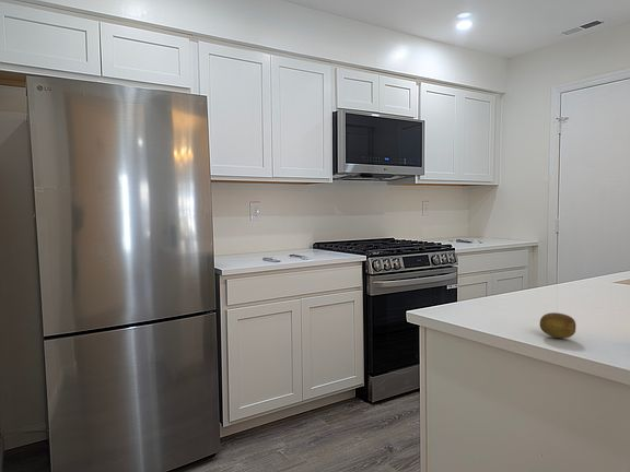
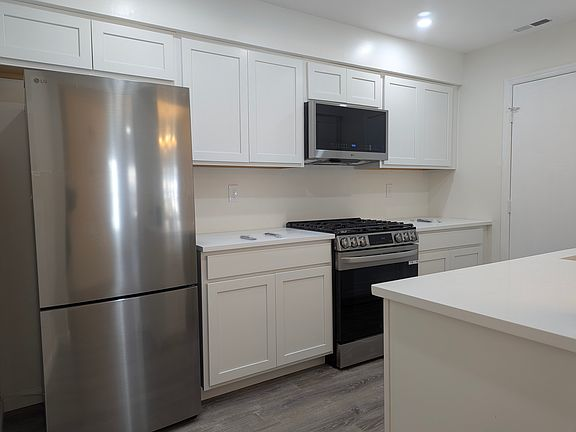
- fruit (557, 324)
